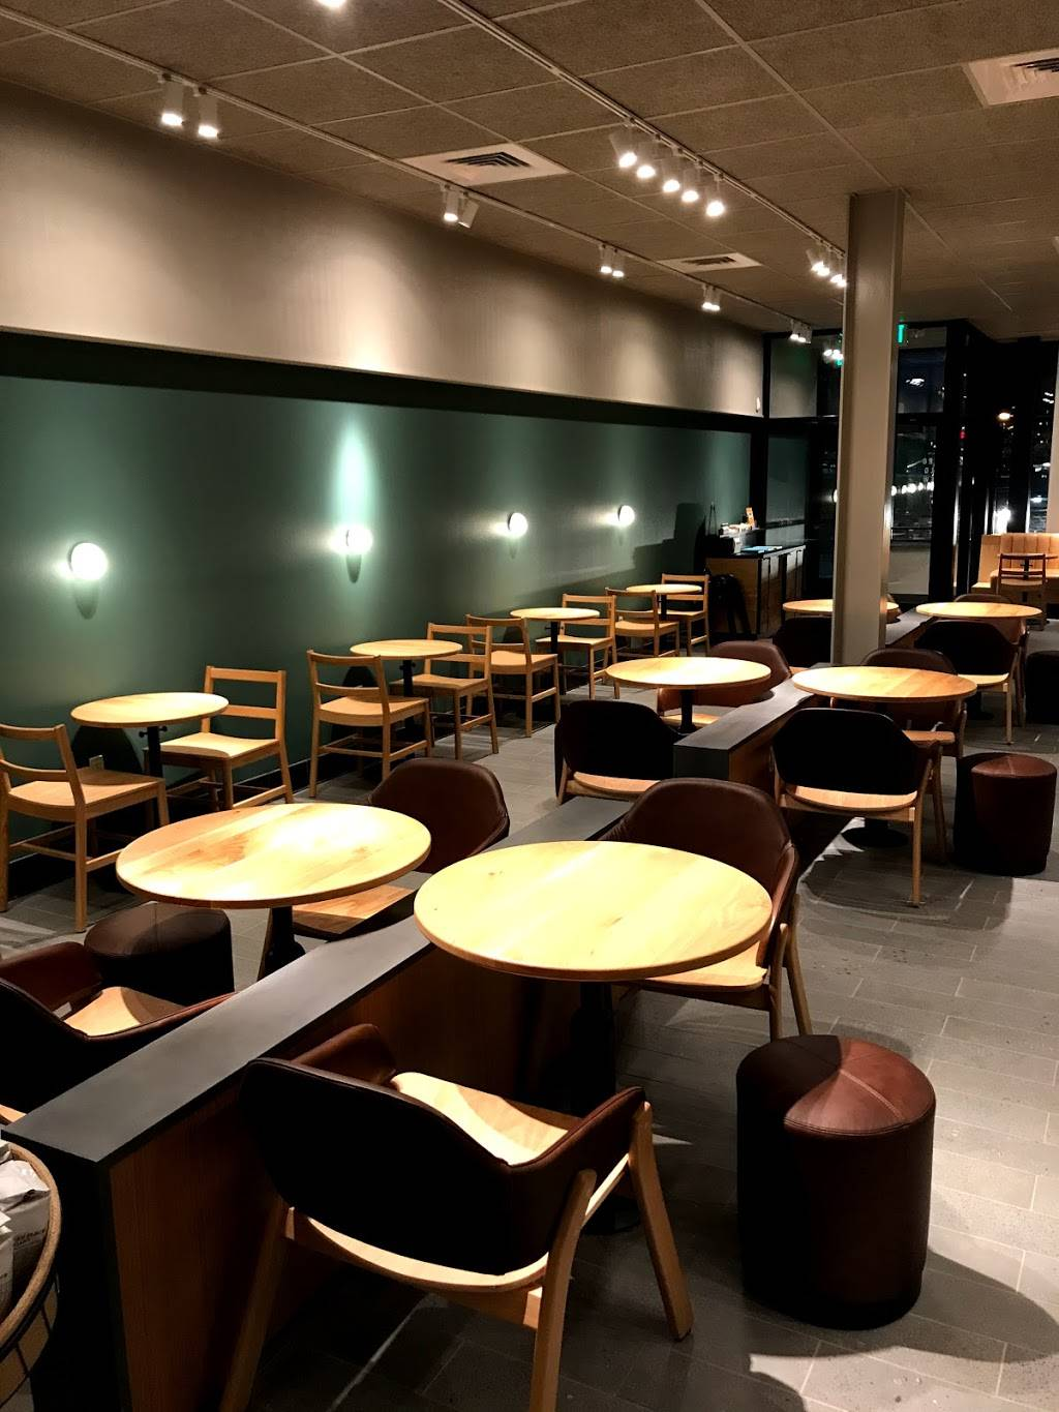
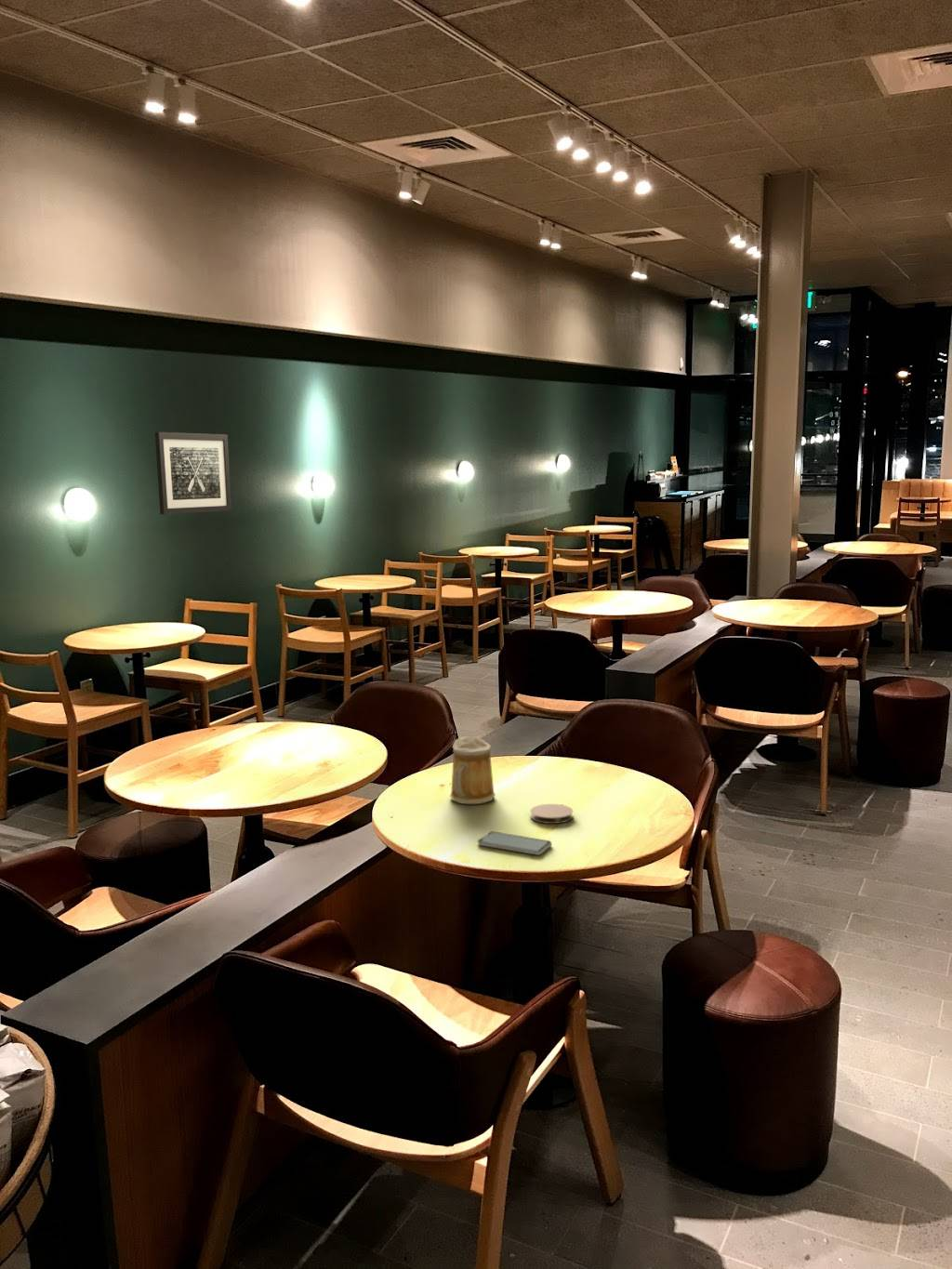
+ mug (469, 769)
+ wall art (194, 473)
+ coaster (551, 813)
+ smartphone (514, 842)
